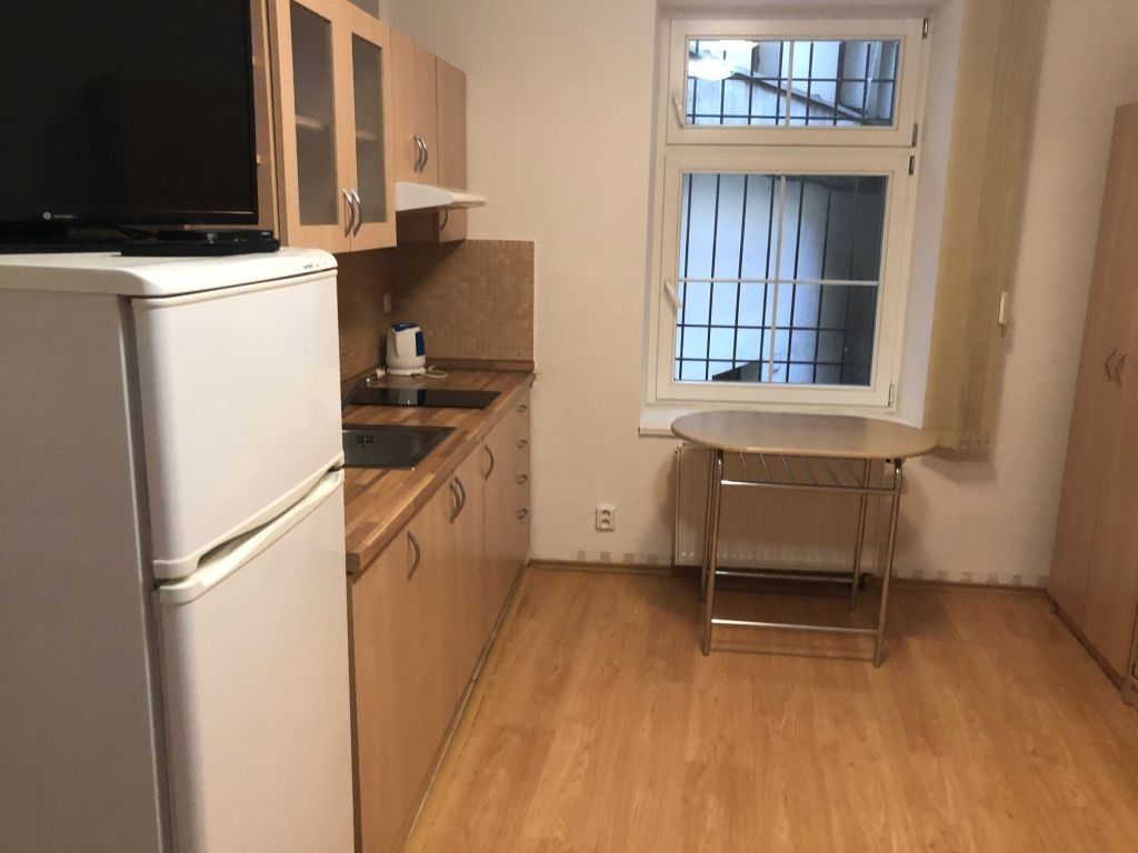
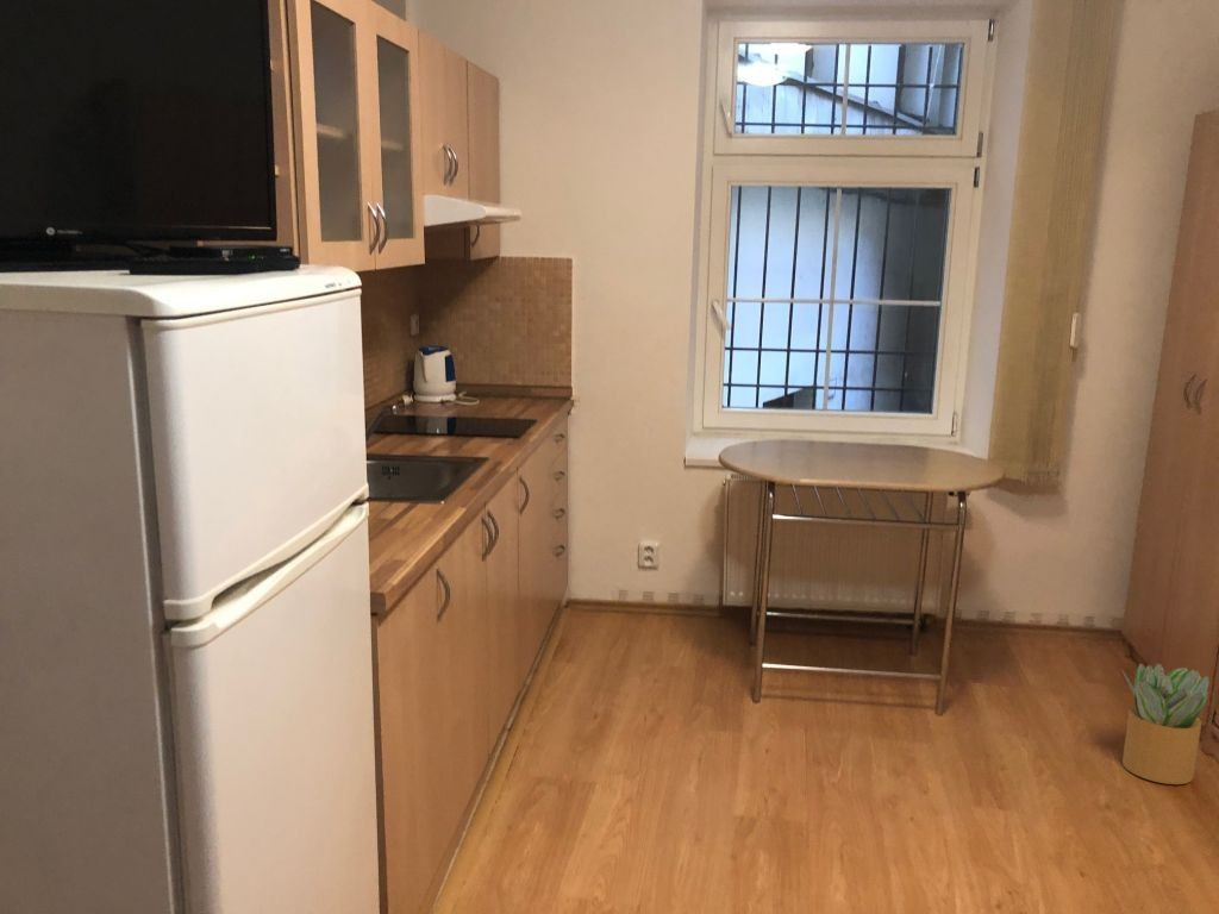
+ potted plant (1158, 720)
